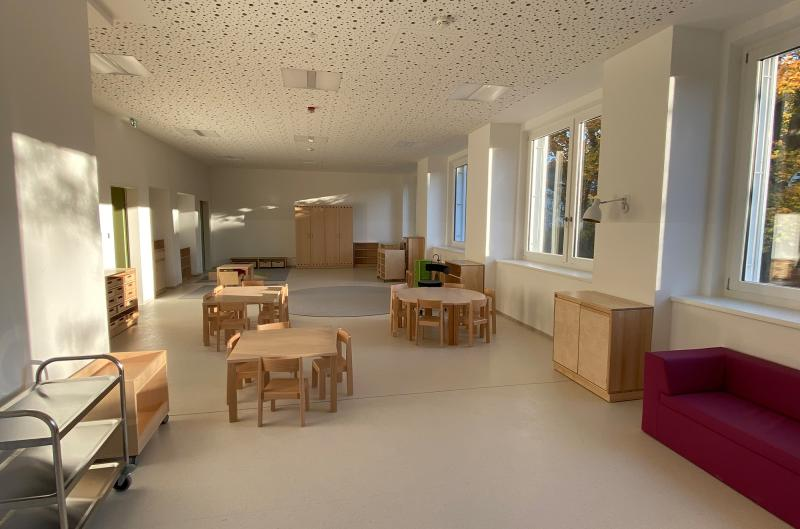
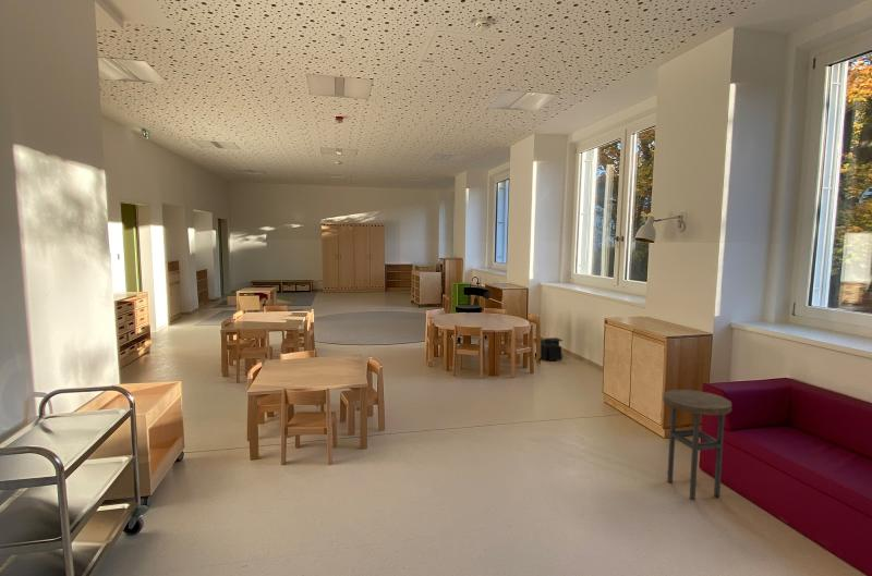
+ storage bin (548, 348)
+ side table (693, 443)
